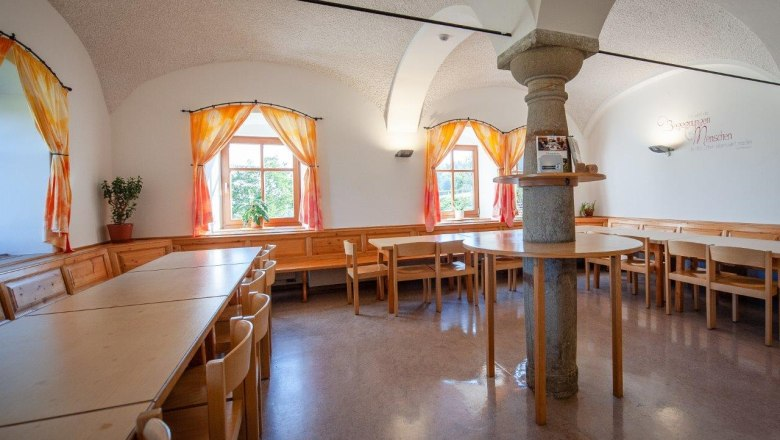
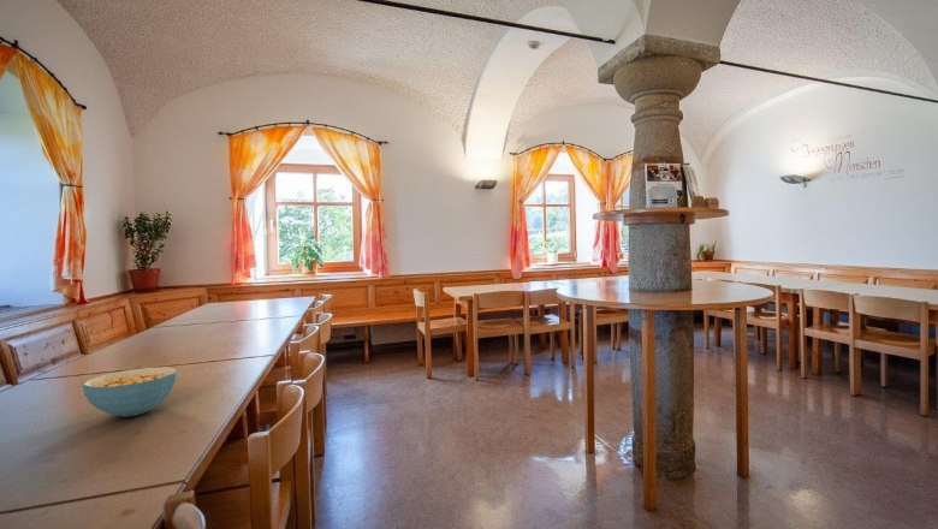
+ cereal bowl (132, 394)
